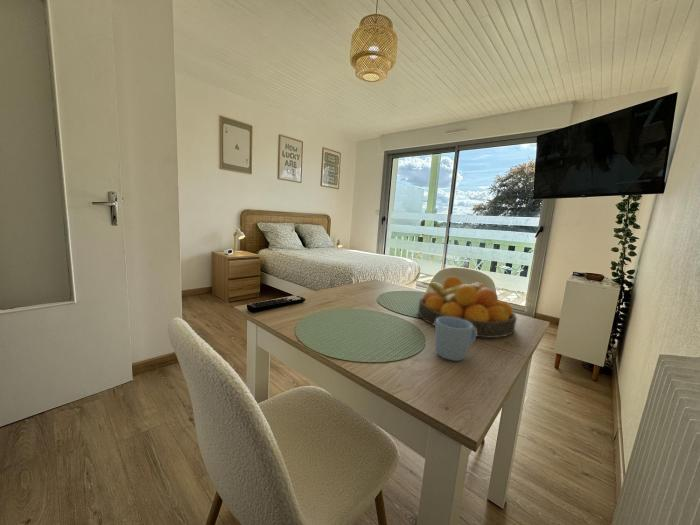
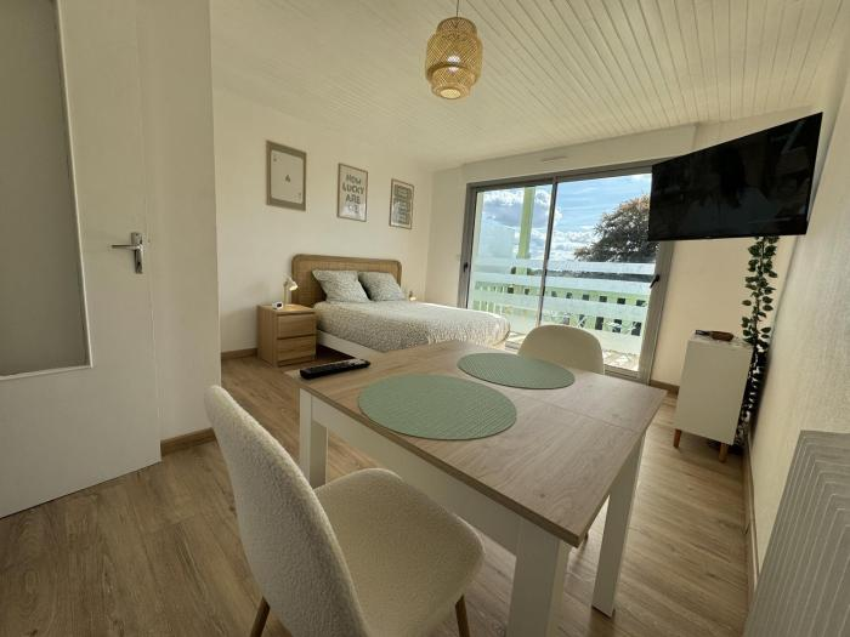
- mug (456, 338)
- fruit bowl (466, 300)
